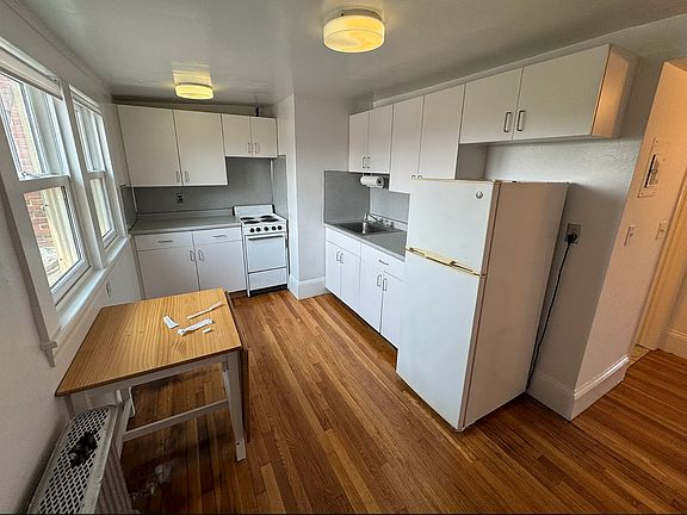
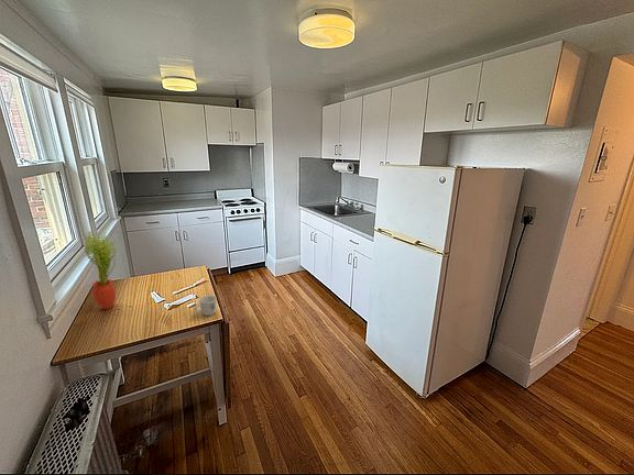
+ potted plant (105, 269)
+ mug (205, 307)
